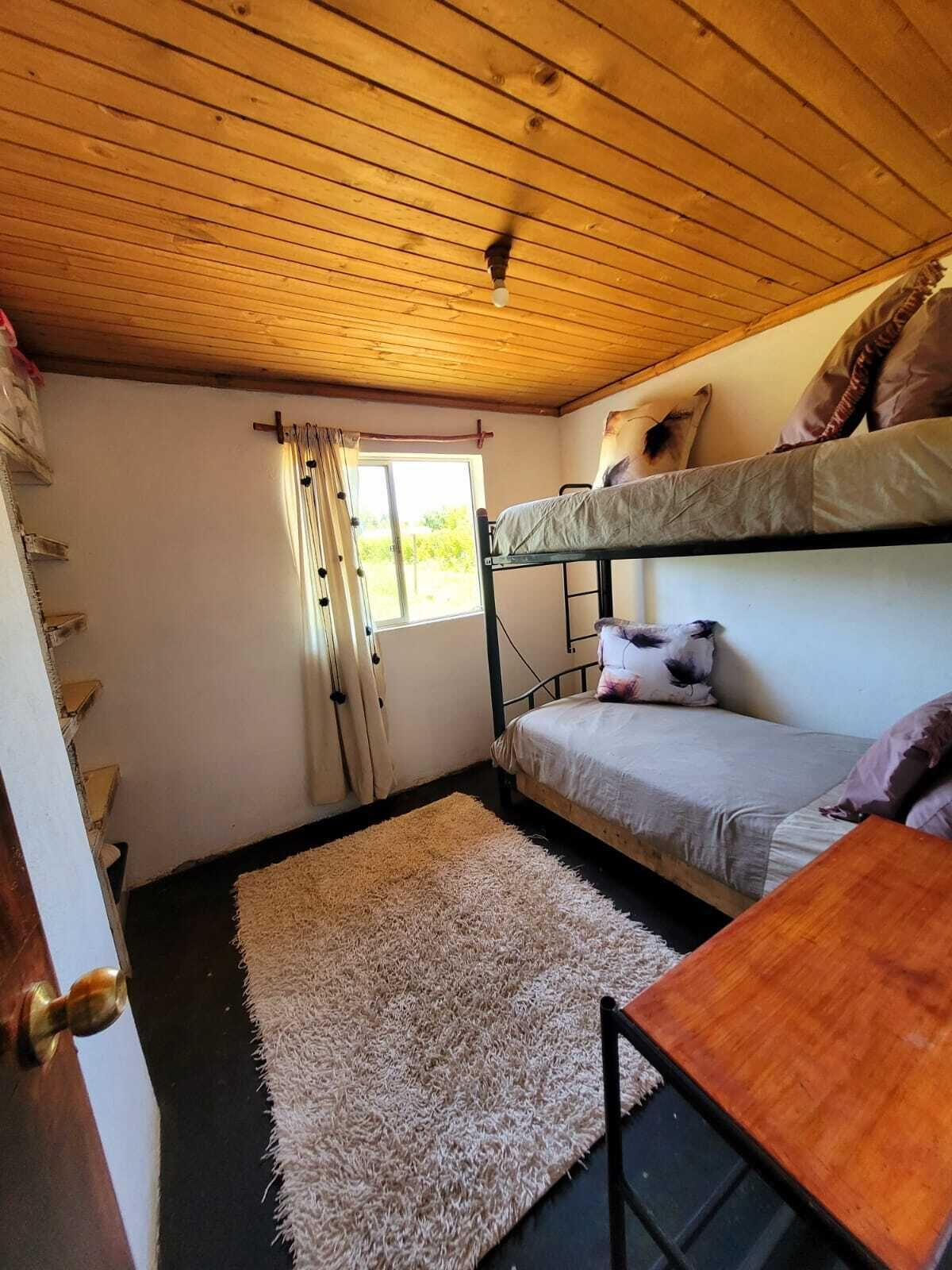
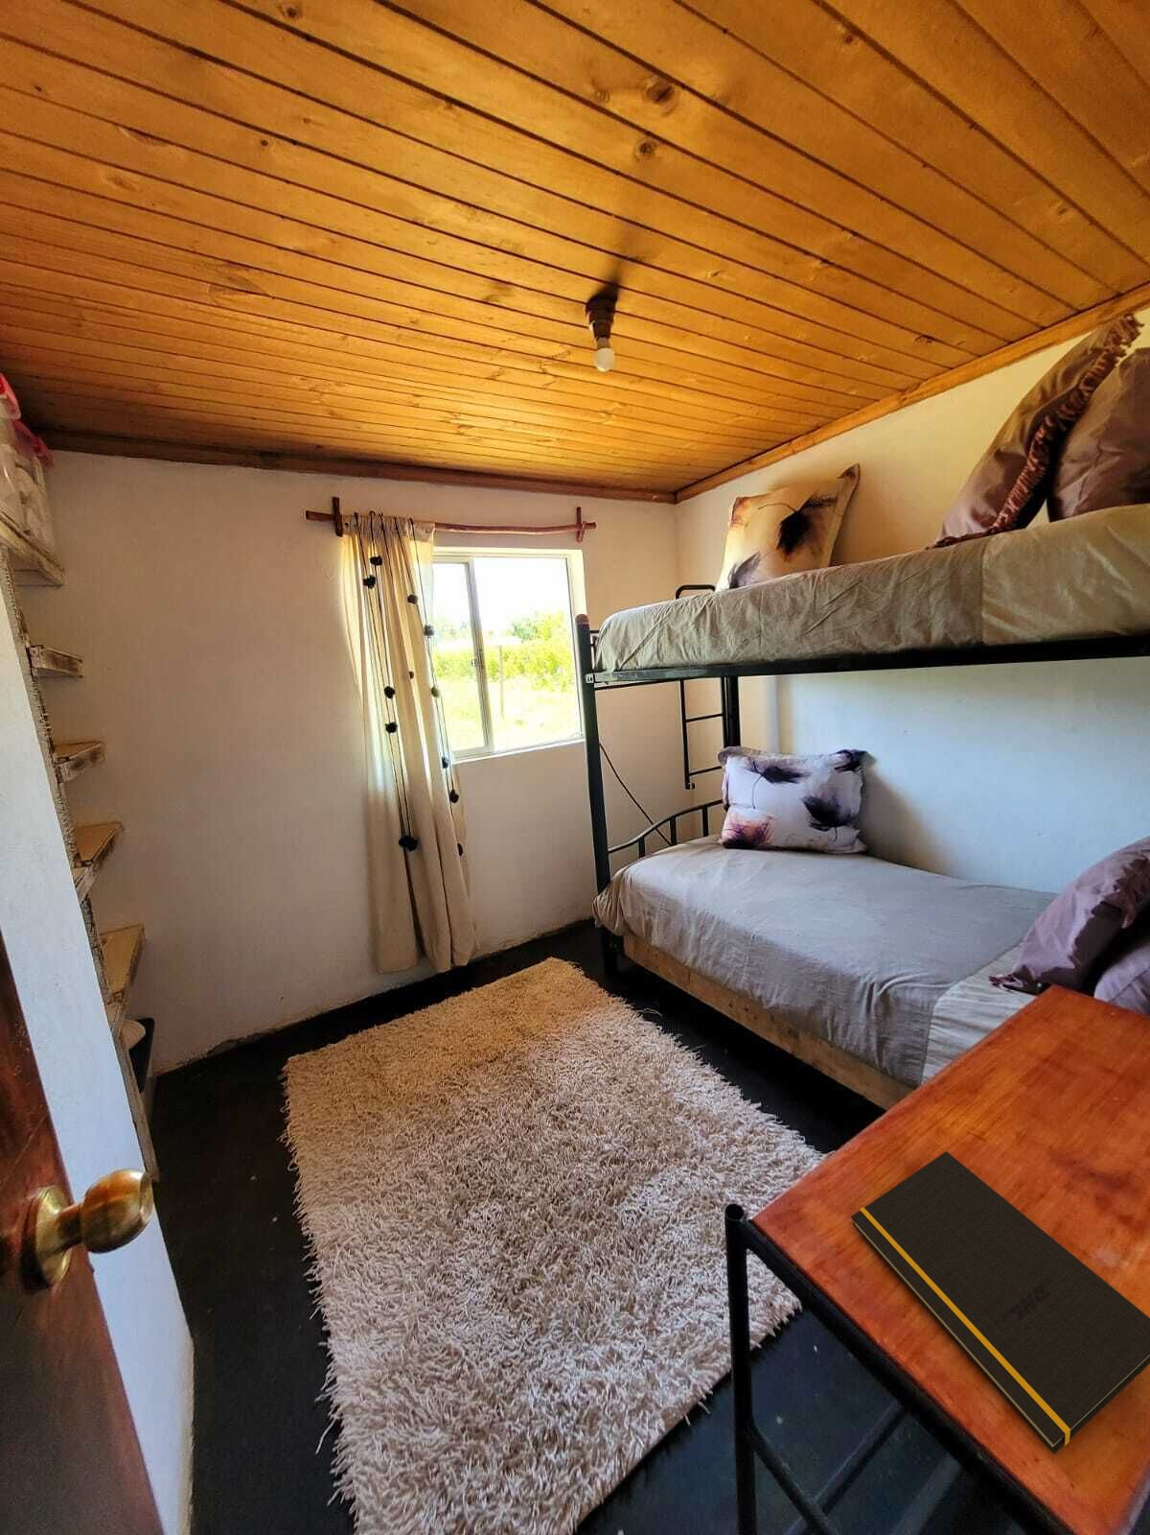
+ notepad (989, 1273)
